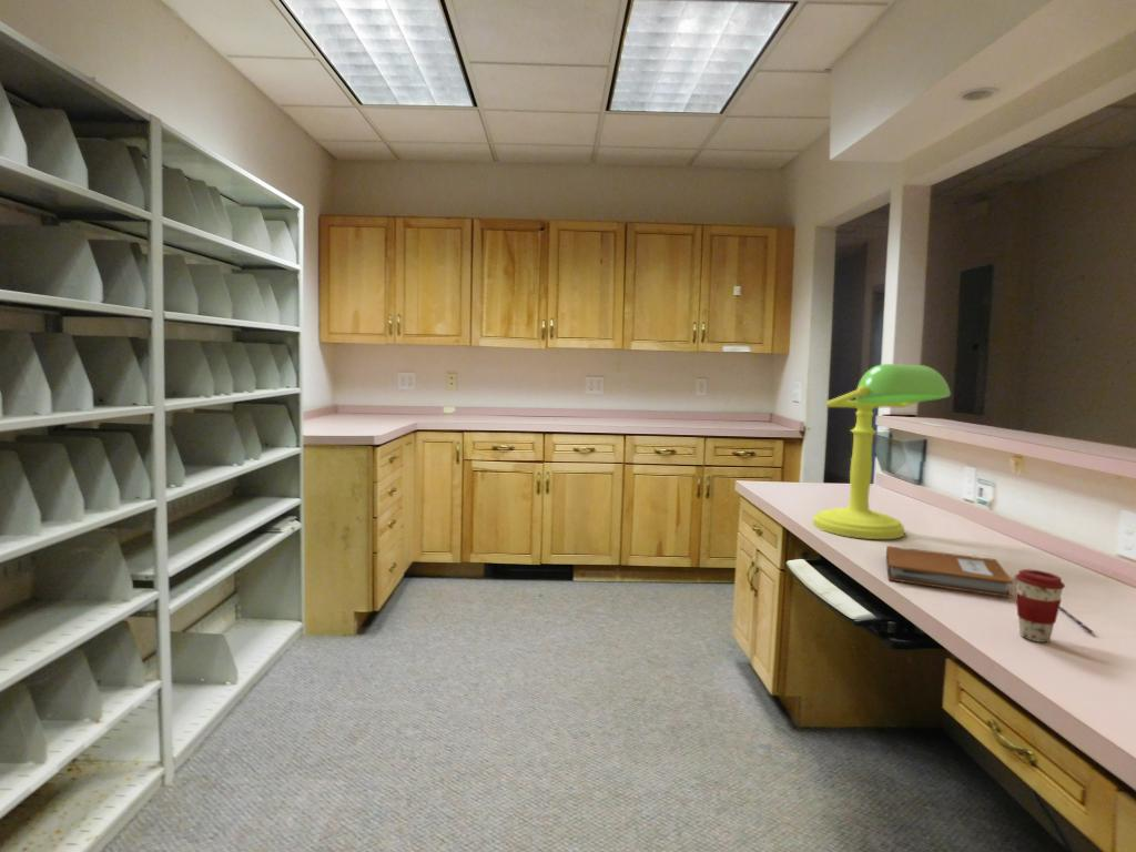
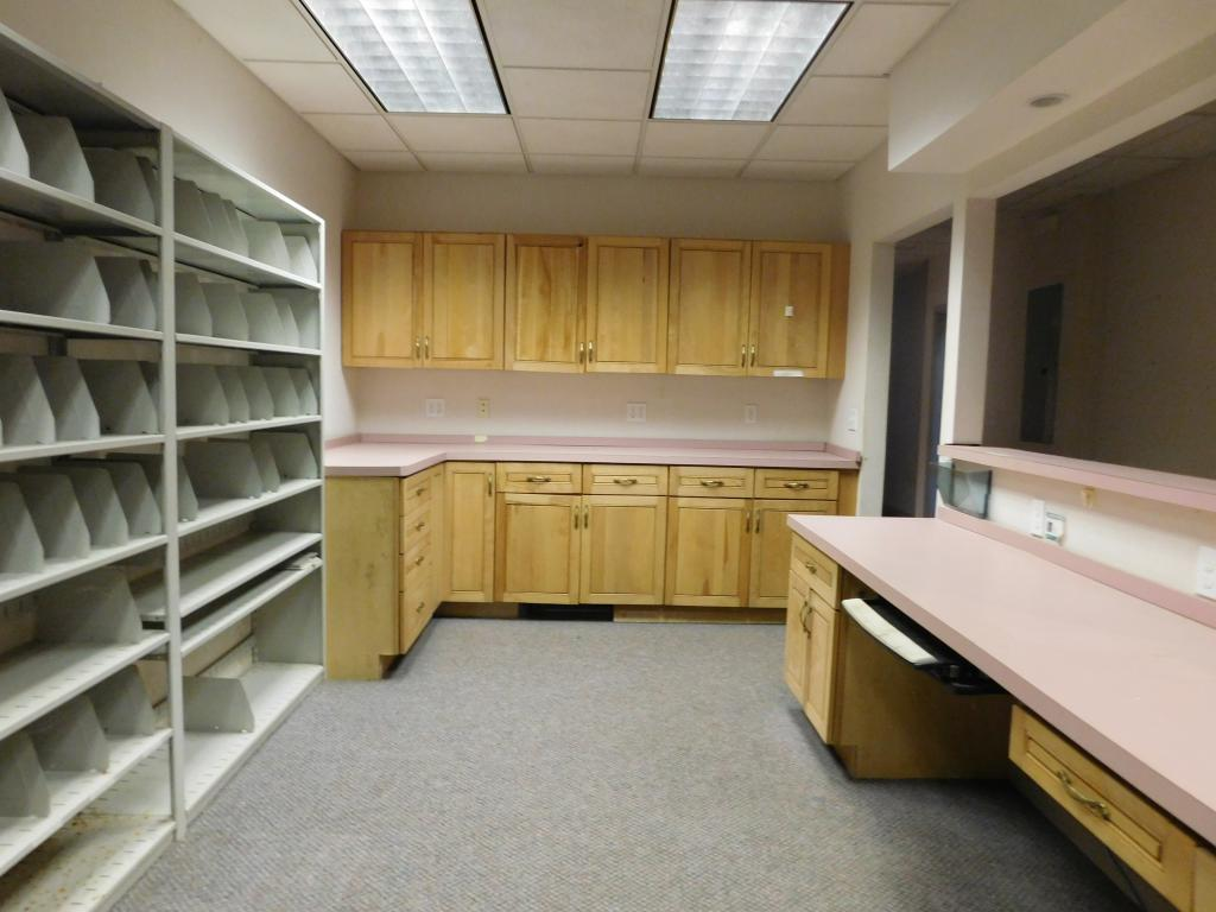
- pen (1074, 618)
- coffee cup (1037, 606)
- notebook (946, 568)
- desk lamp (871, 449)
